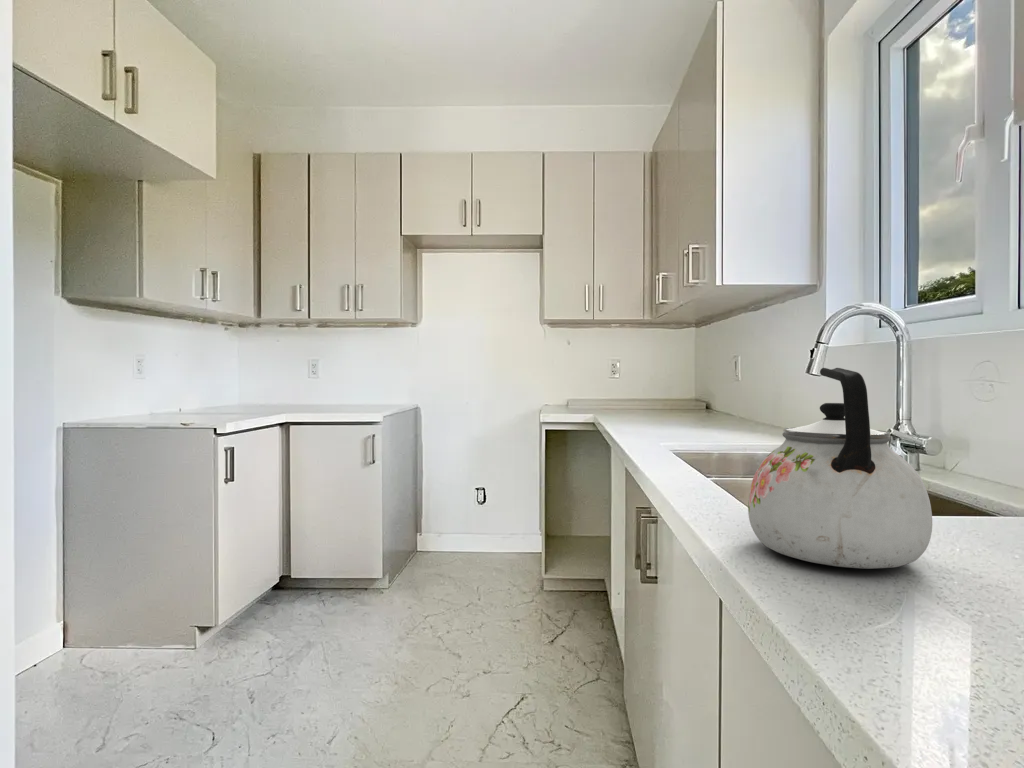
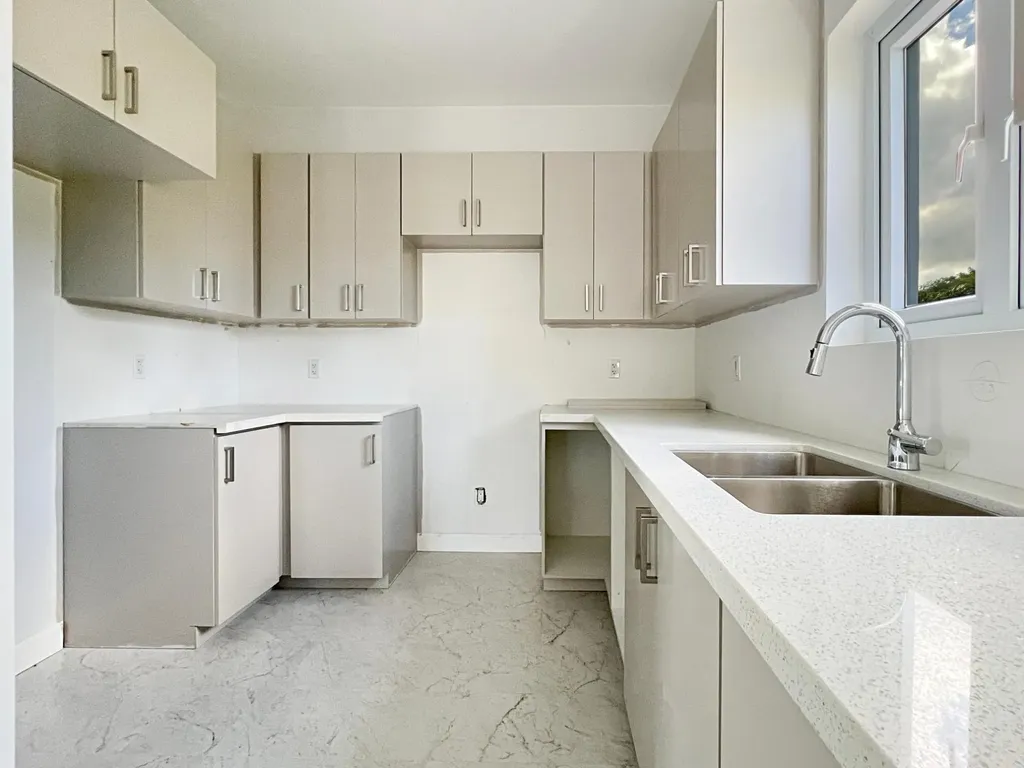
- kettle (833, 460)
